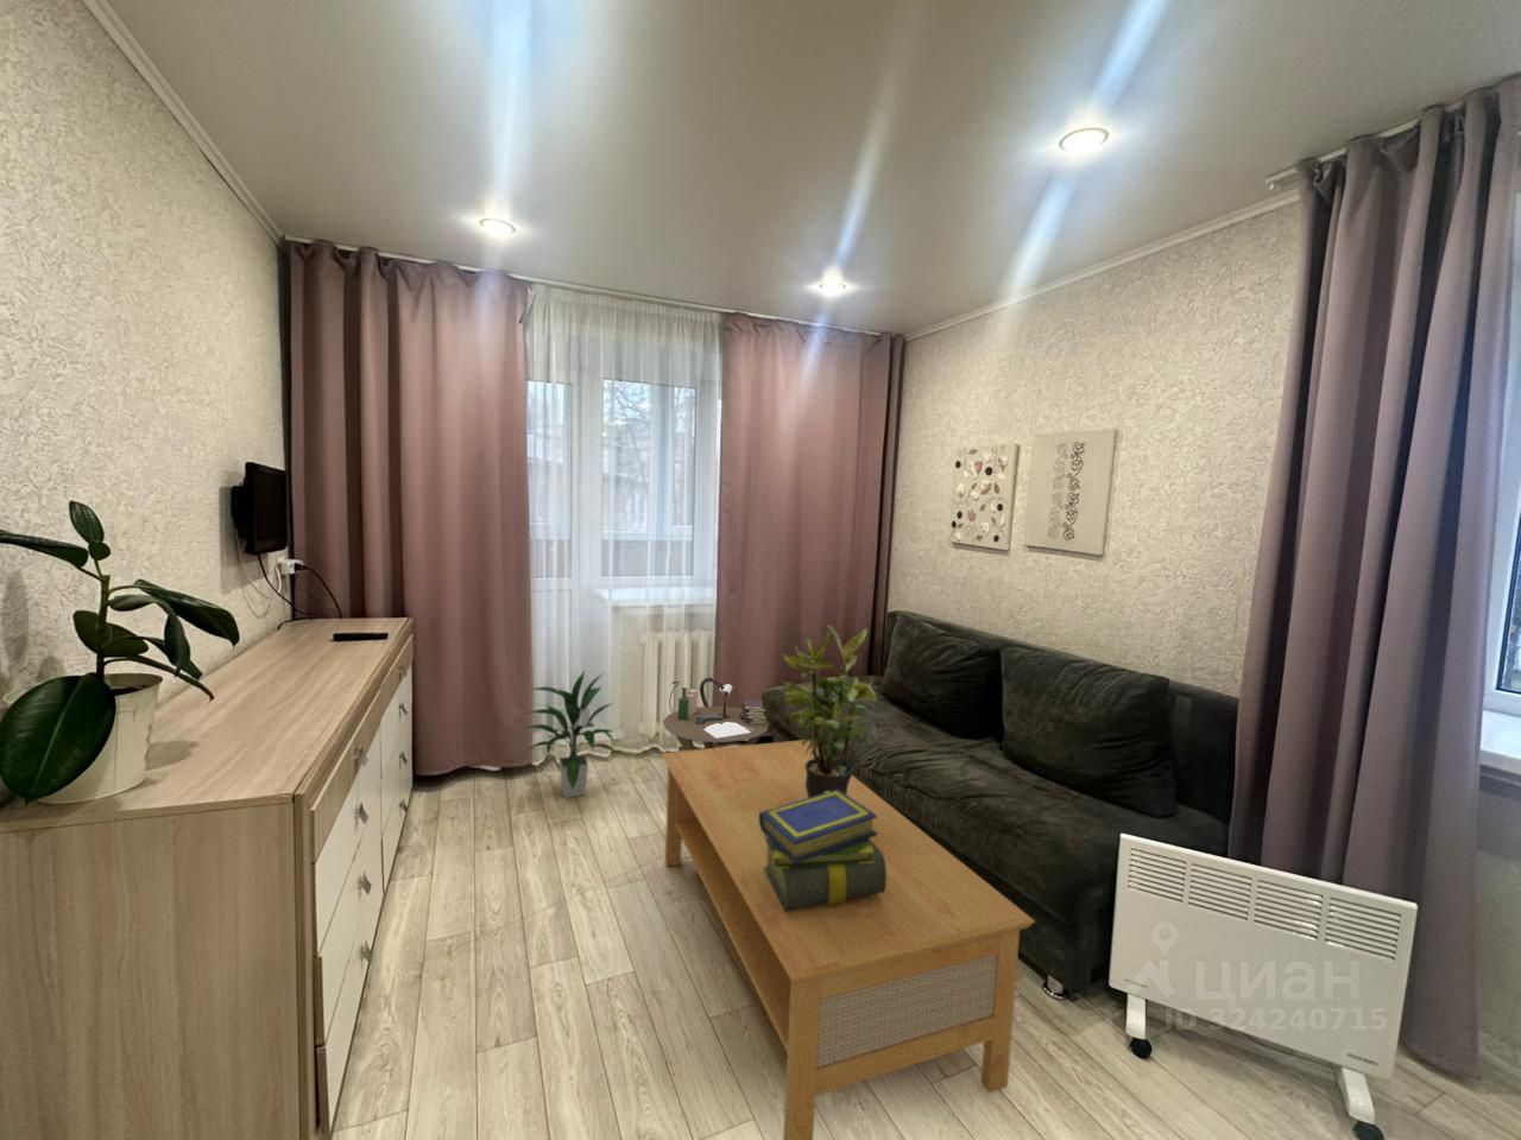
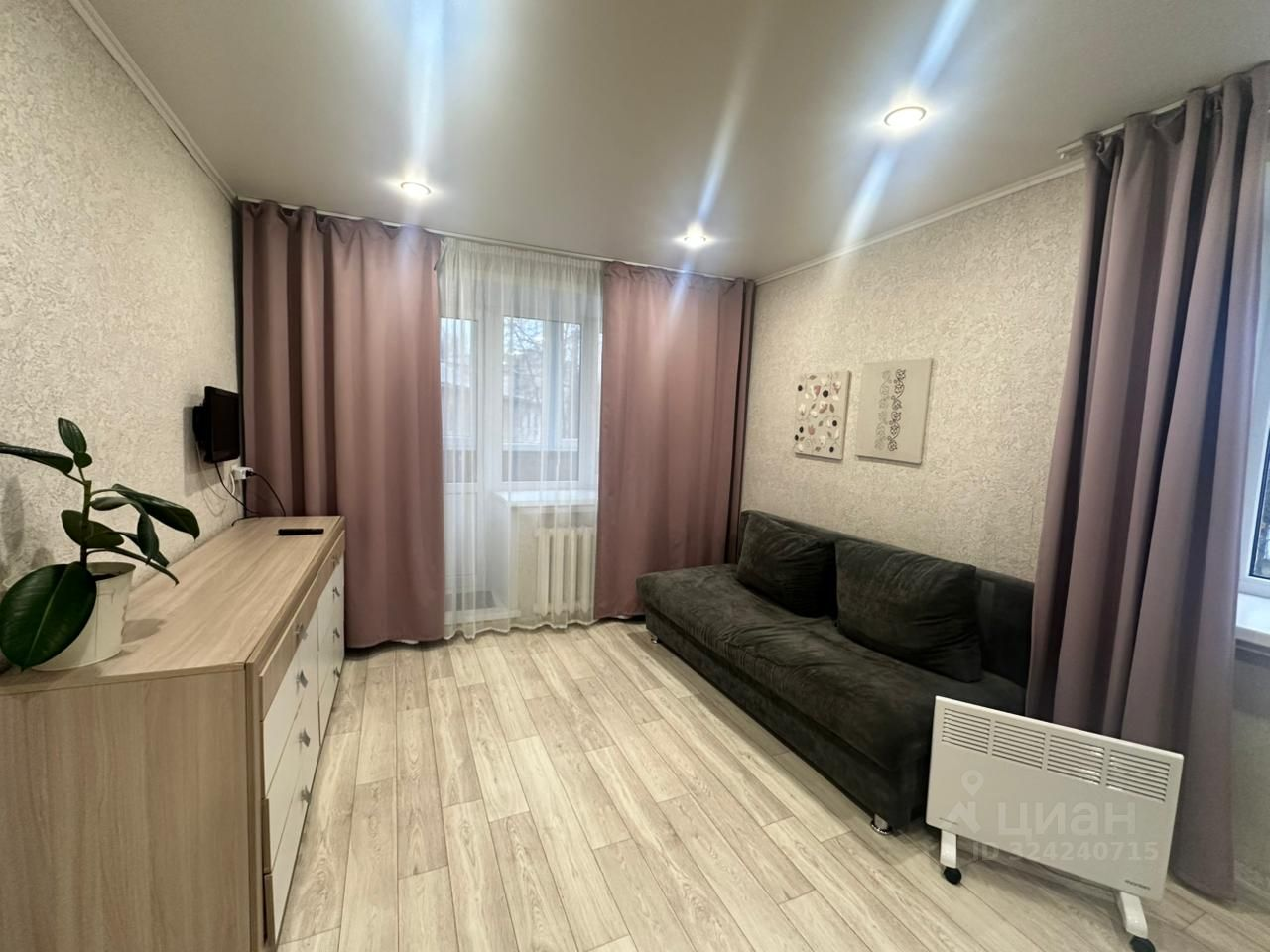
- indoor plant (571, 734)
- potted plant (824, 717)
- coffee table (807, 906)
- side table (711, 734)
- stack of books (820, 847)
